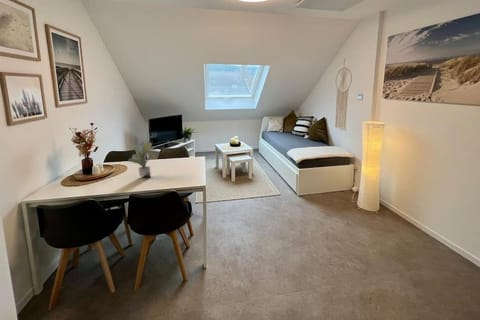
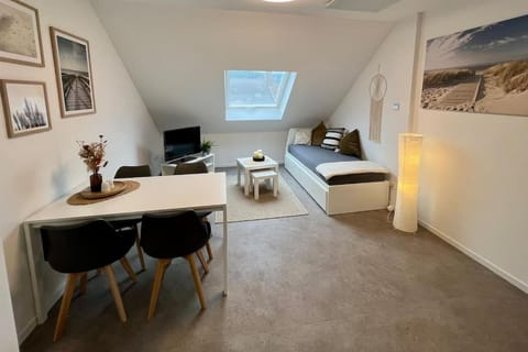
- potted plant (140, 160)
